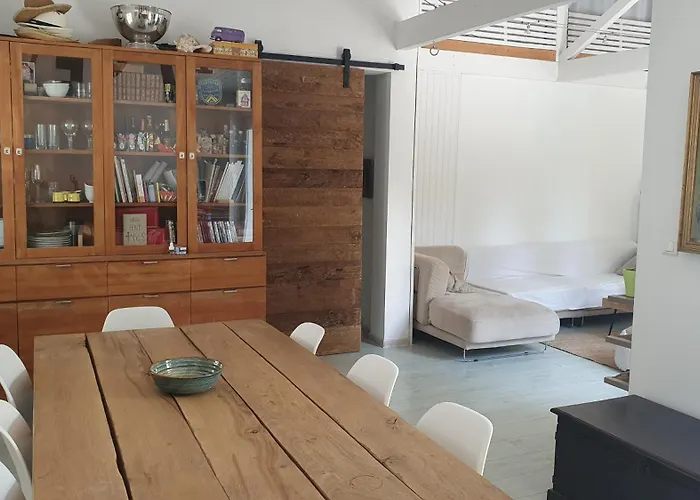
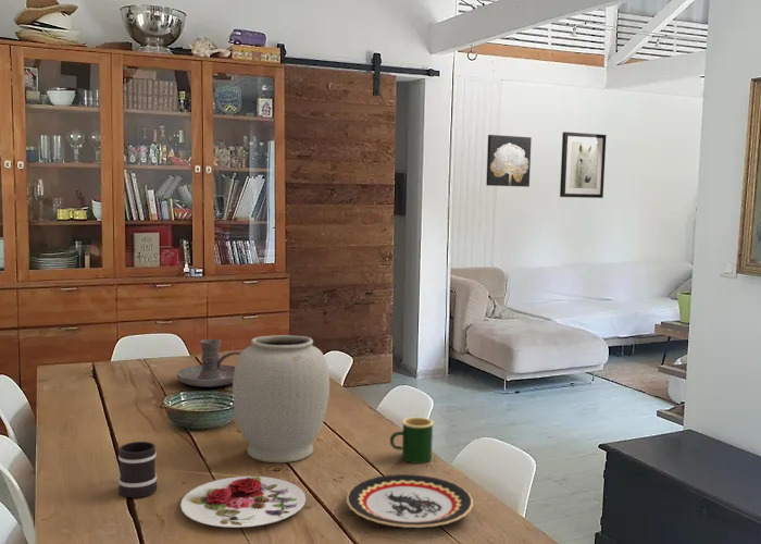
+ wall art (583, 165)
+ mug (136, 466)
+ mug (410, 441)
+ plate (244, 498)
+ wall art (509, 161)
+ candle holder (217, 362)
+ plate (409, 503)
+ vase (280, 395)
